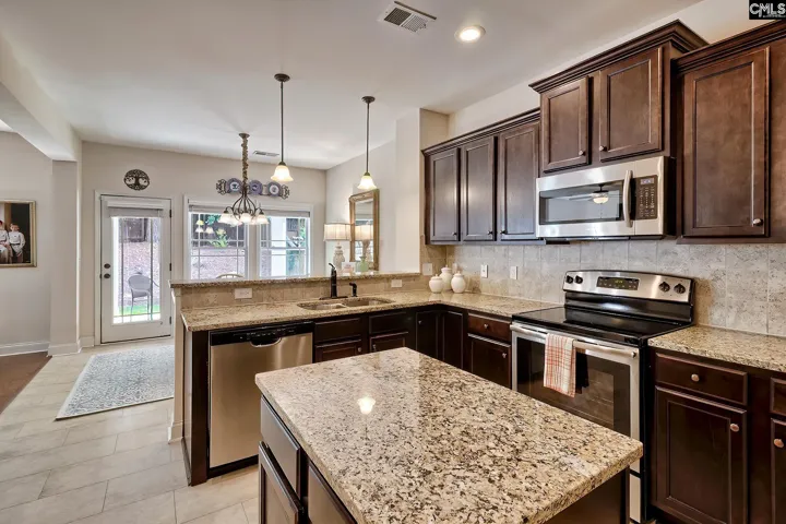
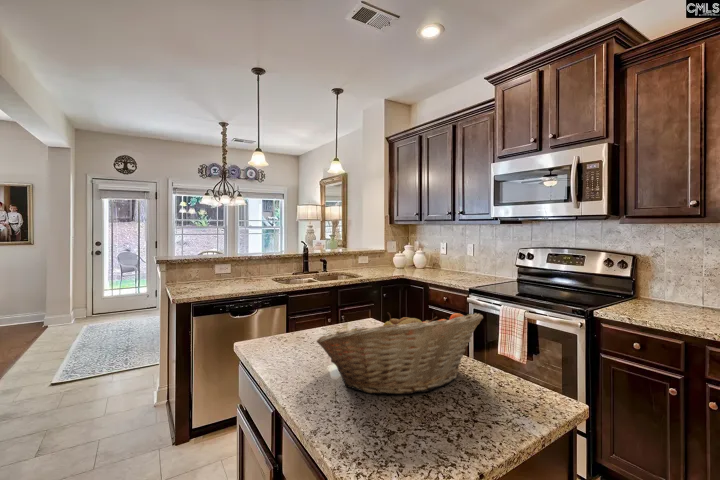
+ fruit basket (401, 342)
